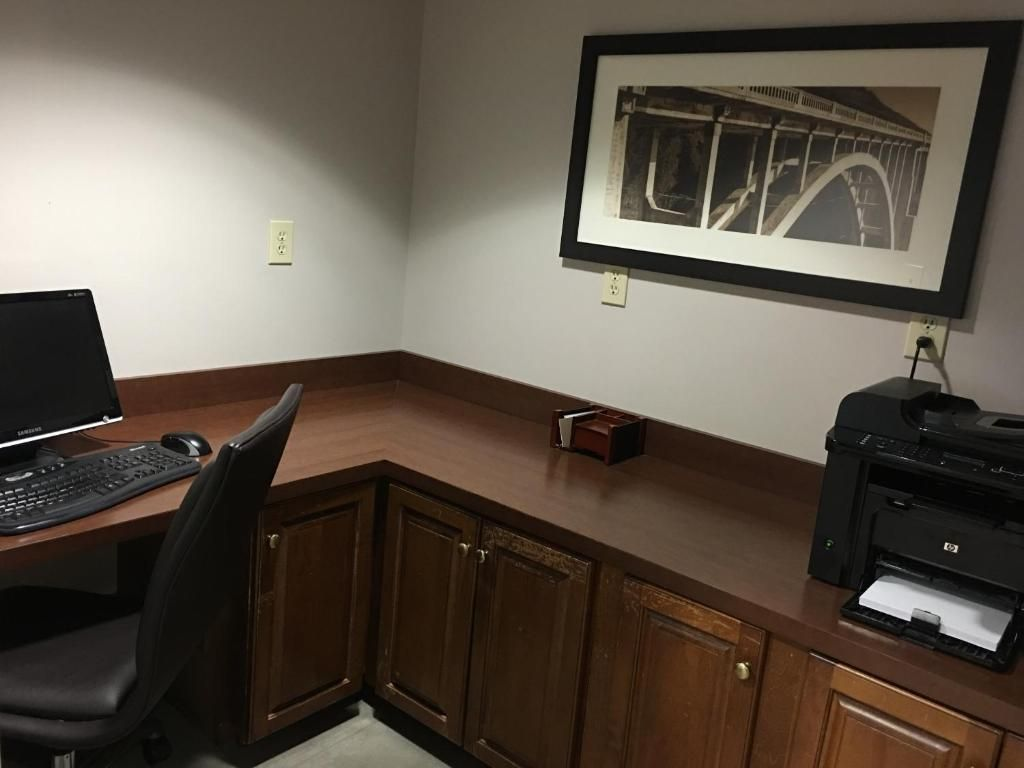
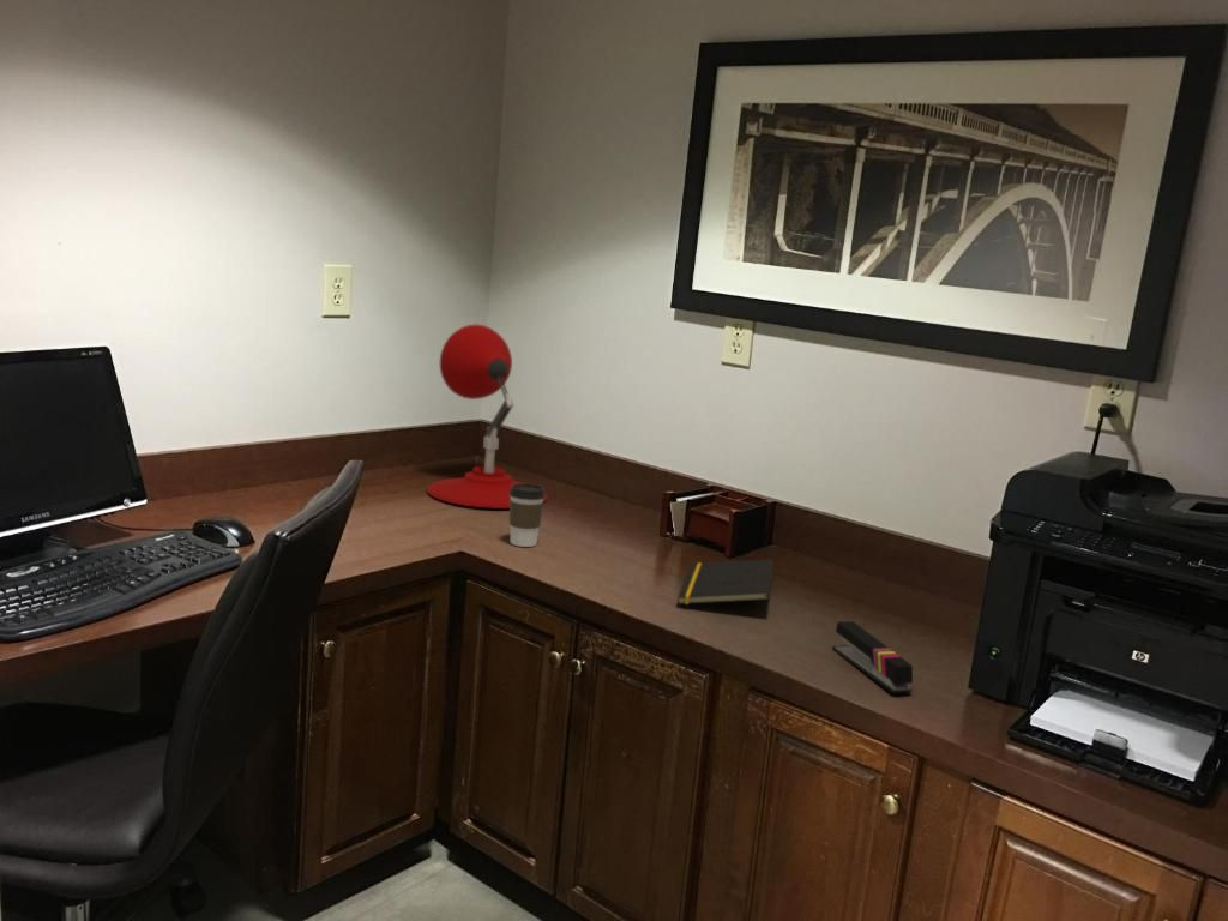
+ notepad (727, 580)
+ stapler (872, 655)
+ desk lamp (495, 415)
+ coffee cup (525, 514)
